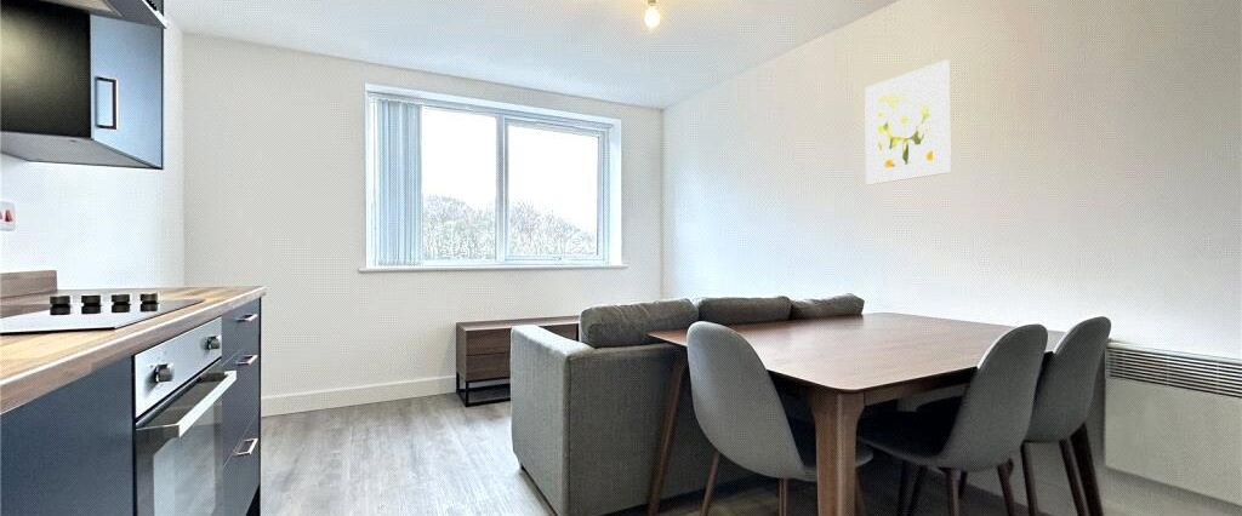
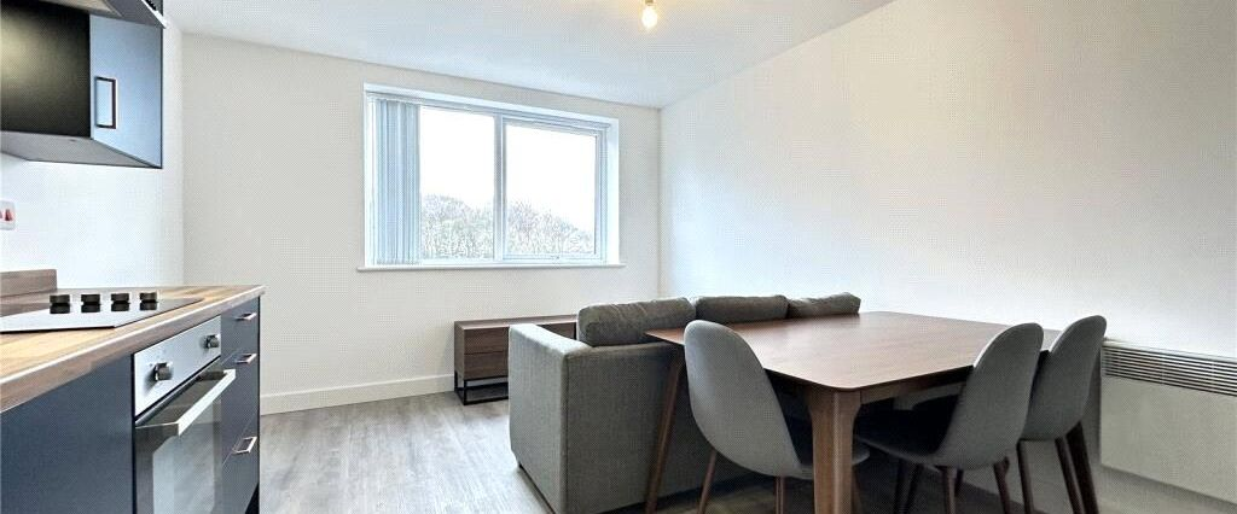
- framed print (904, 126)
